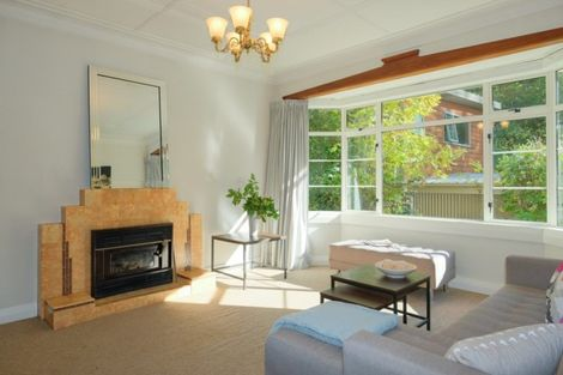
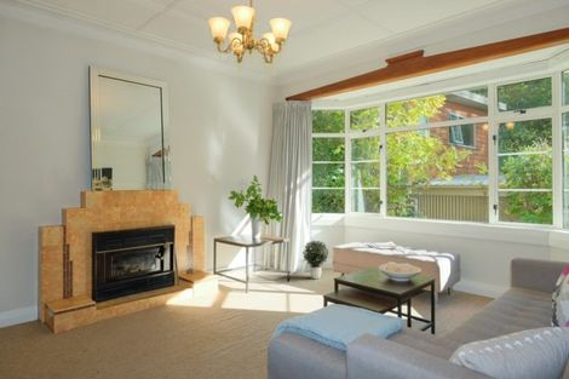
+ potted plant (315, 259)
